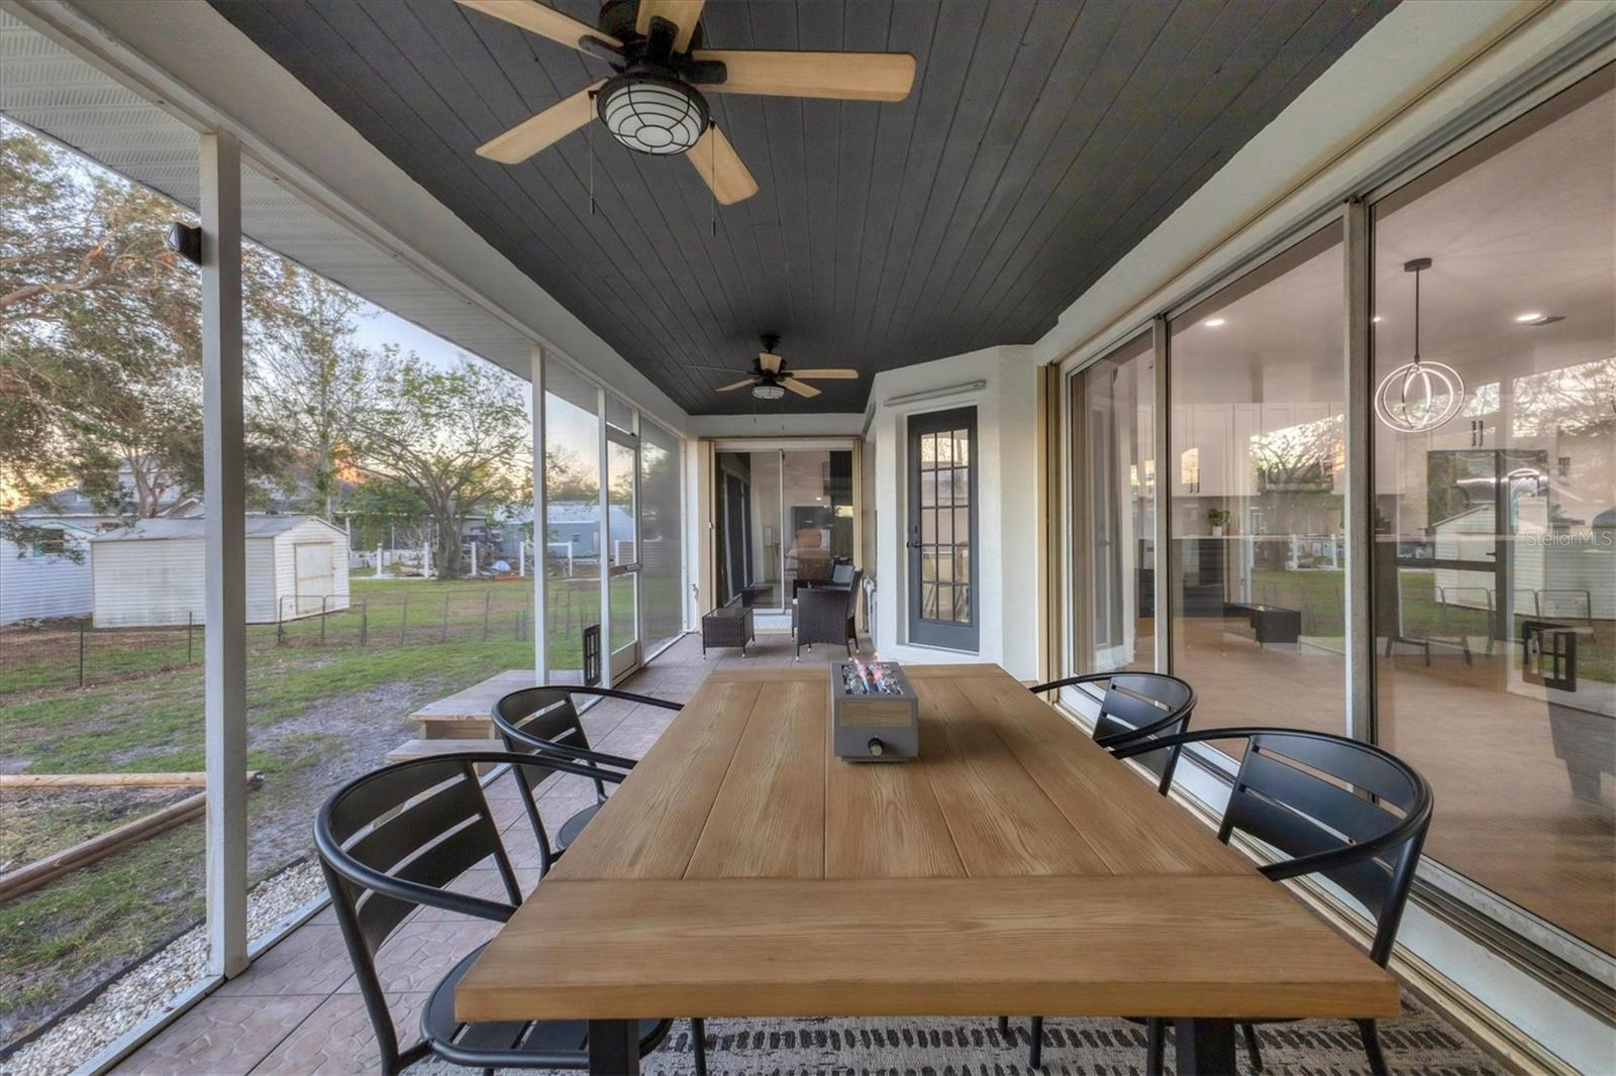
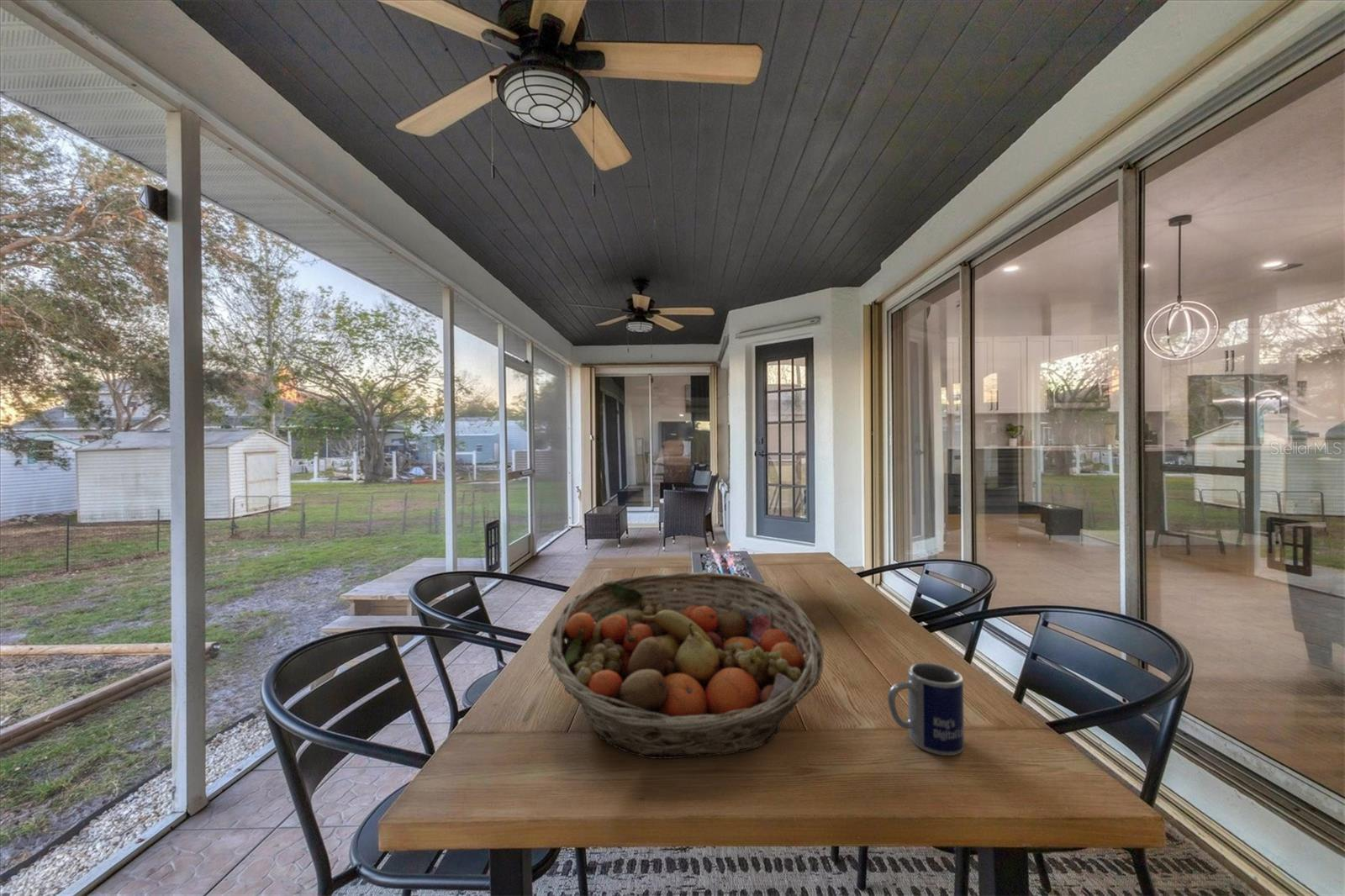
+ mug (924, 707)
+ fruit basket (684, 651)
